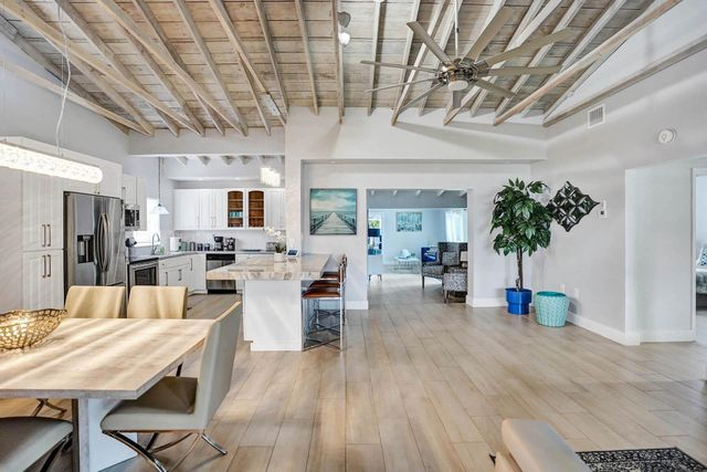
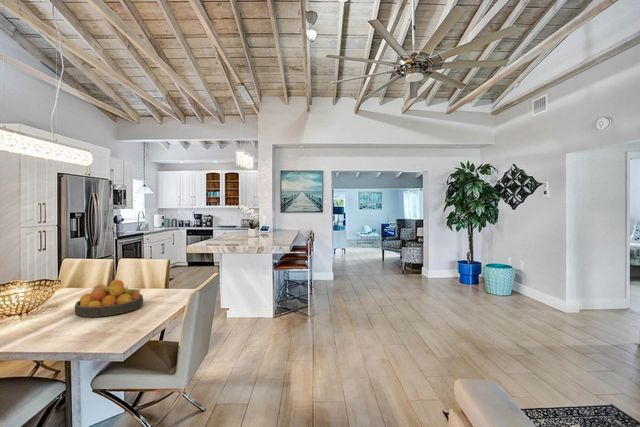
+ fruit bowl (110, 295)
